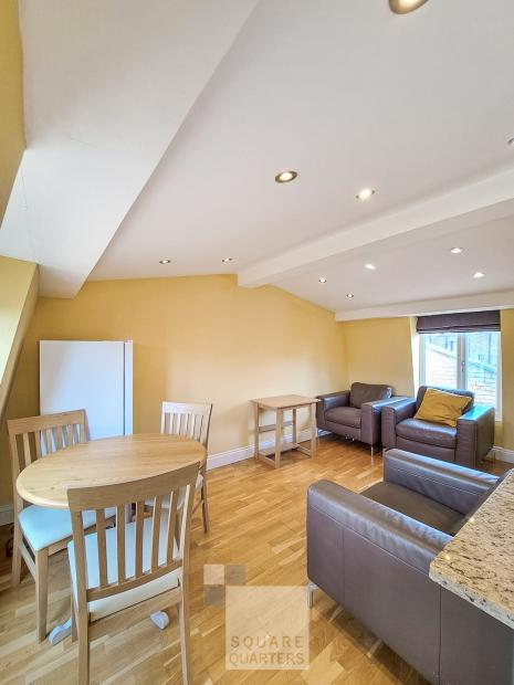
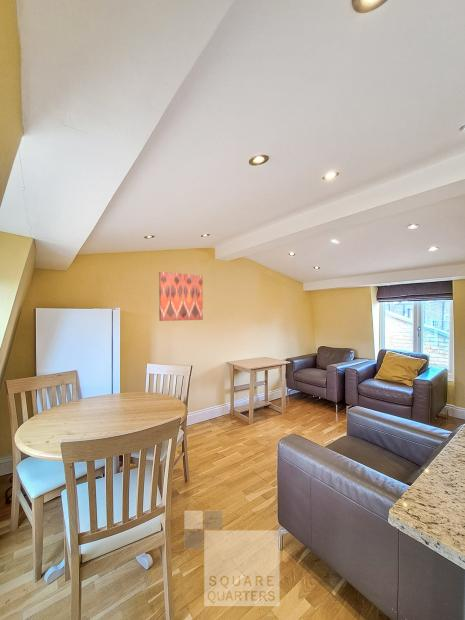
+ wall art (182, 297)
